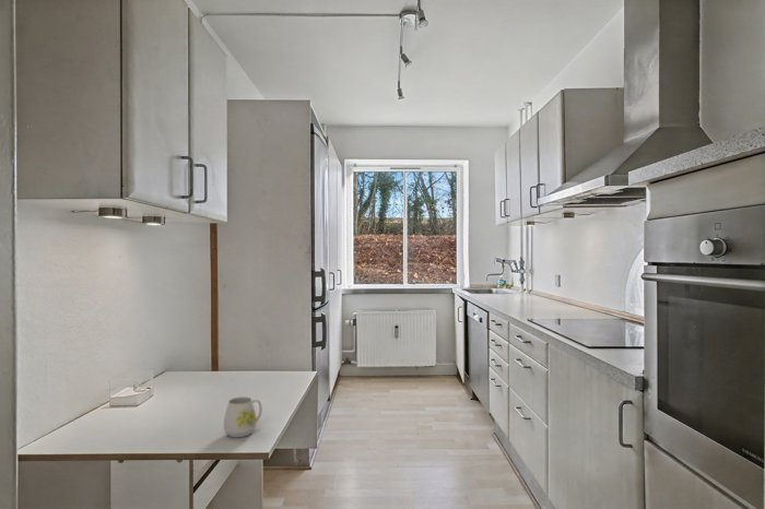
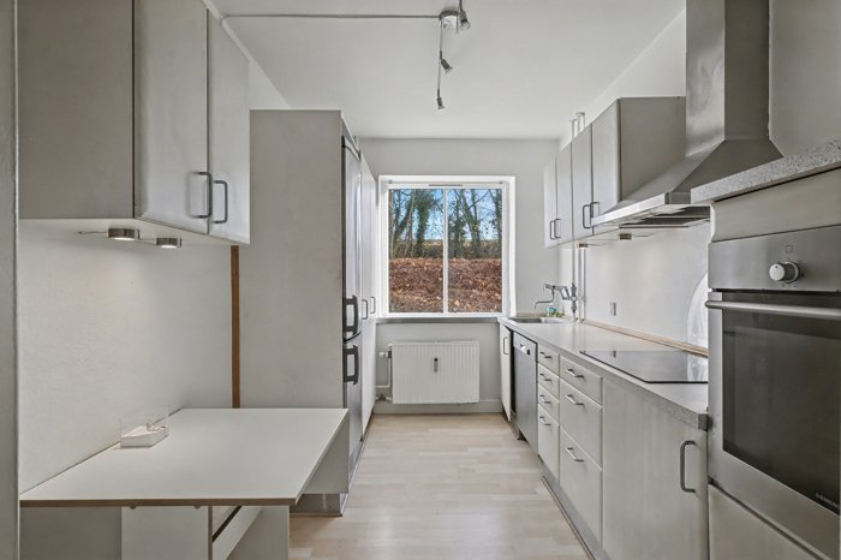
- mug (244, 415)
